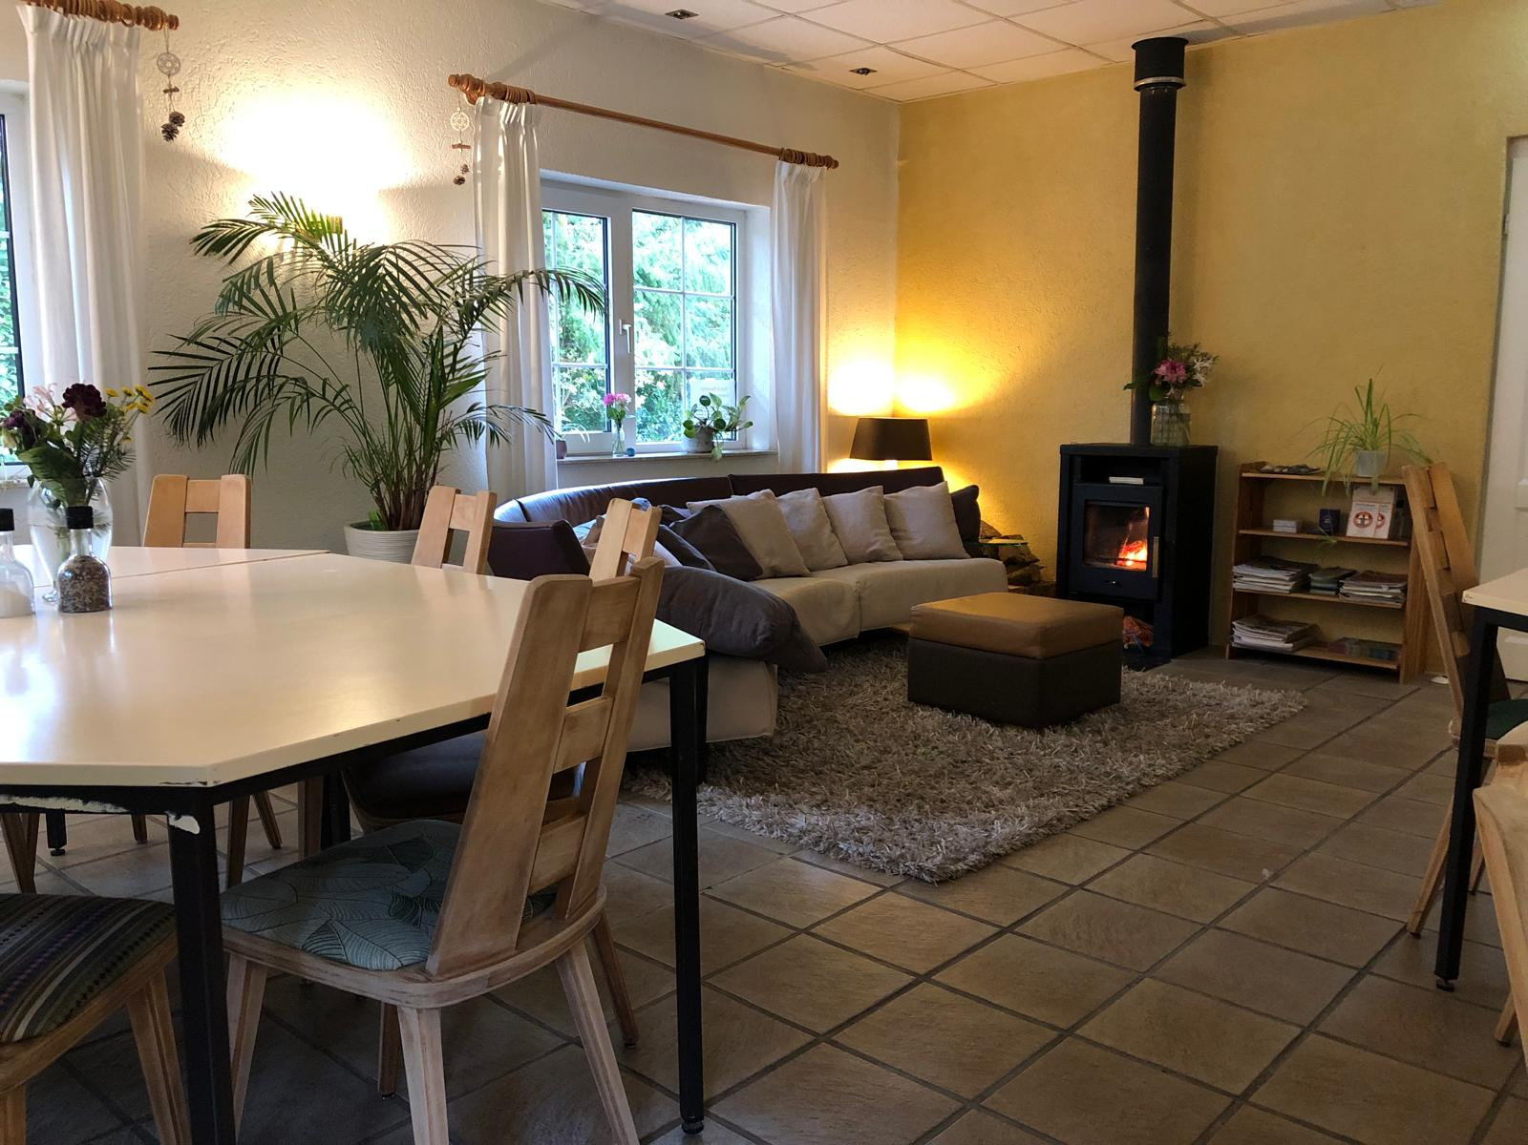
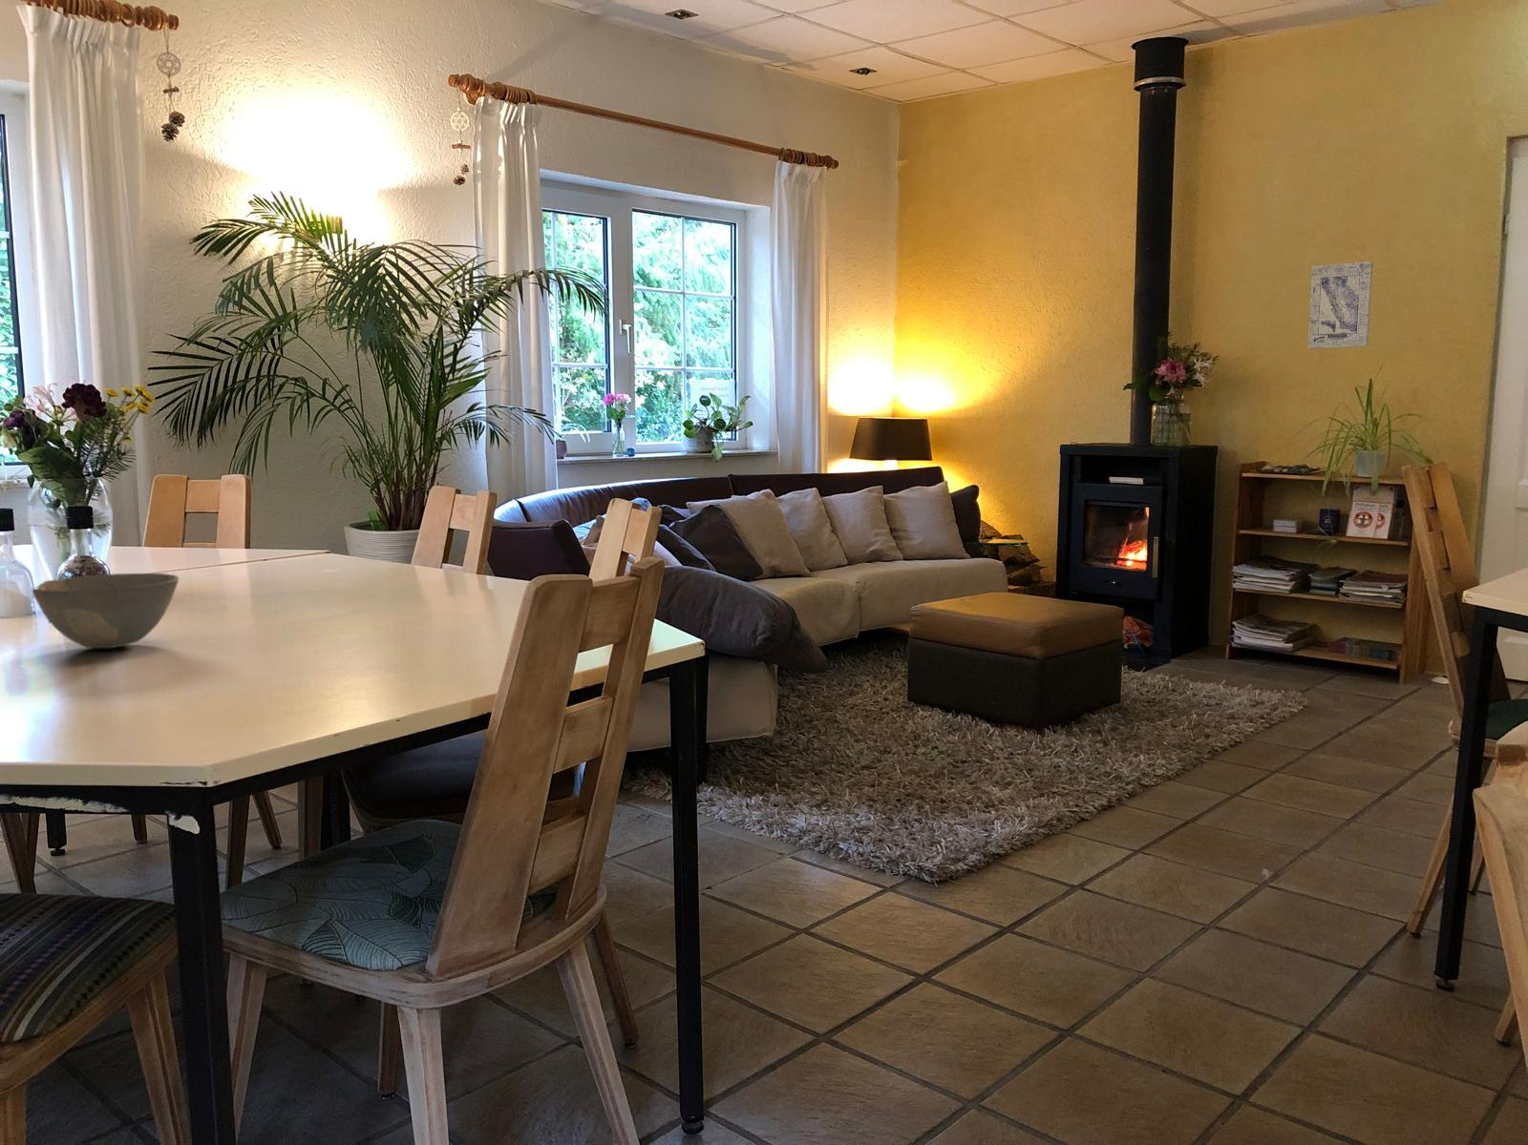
+ bowl (107, 612)
+ wall art (1339, 305)
